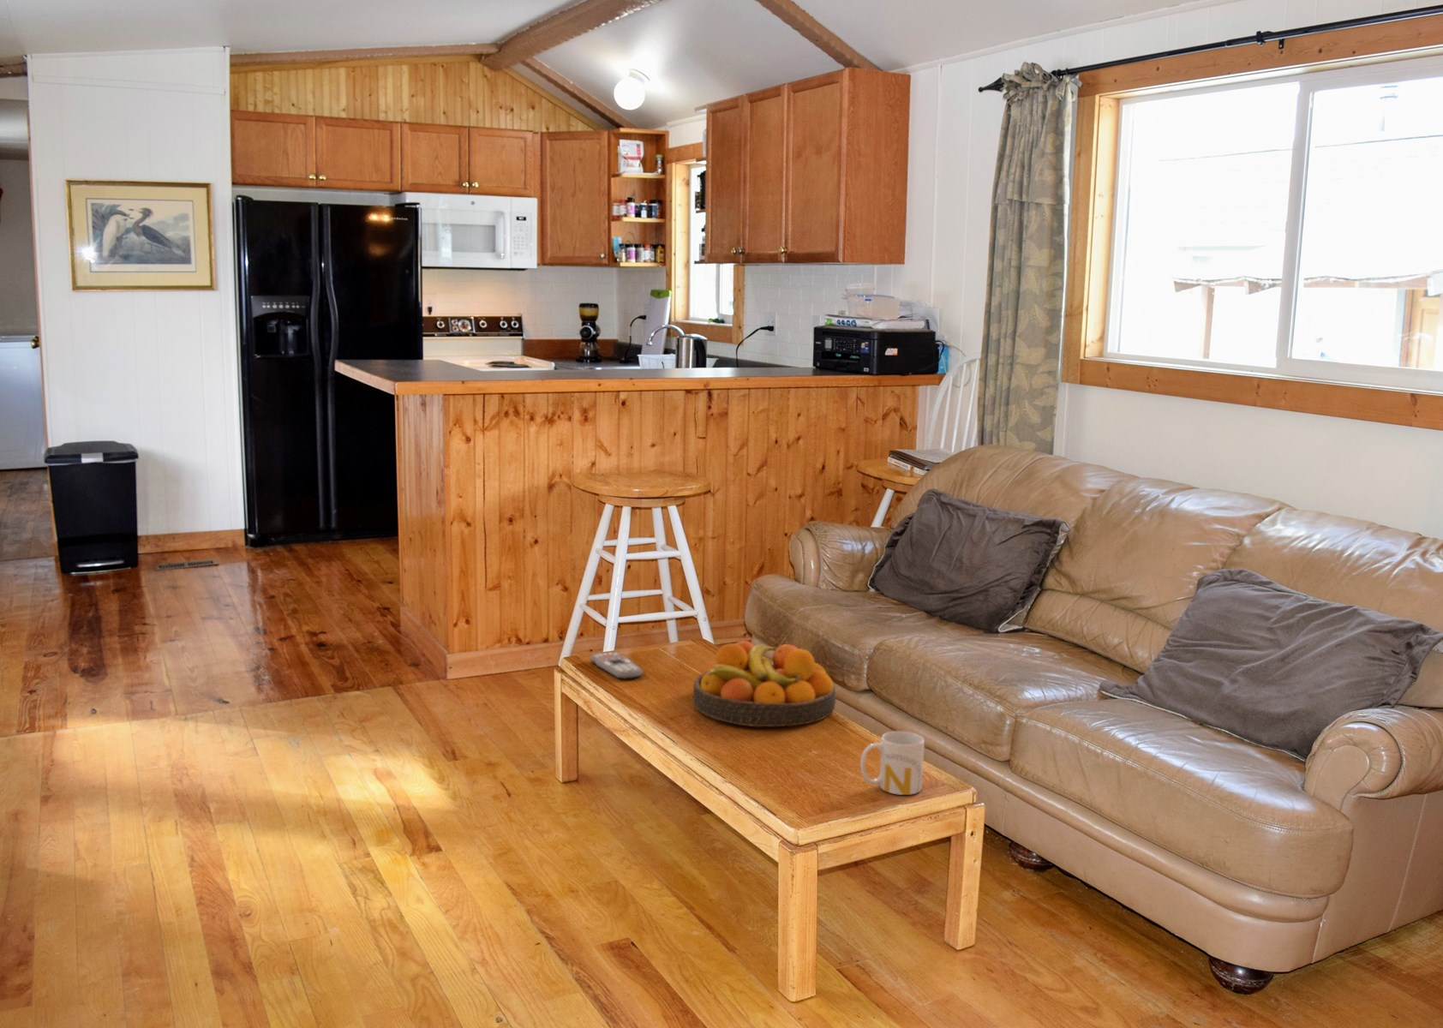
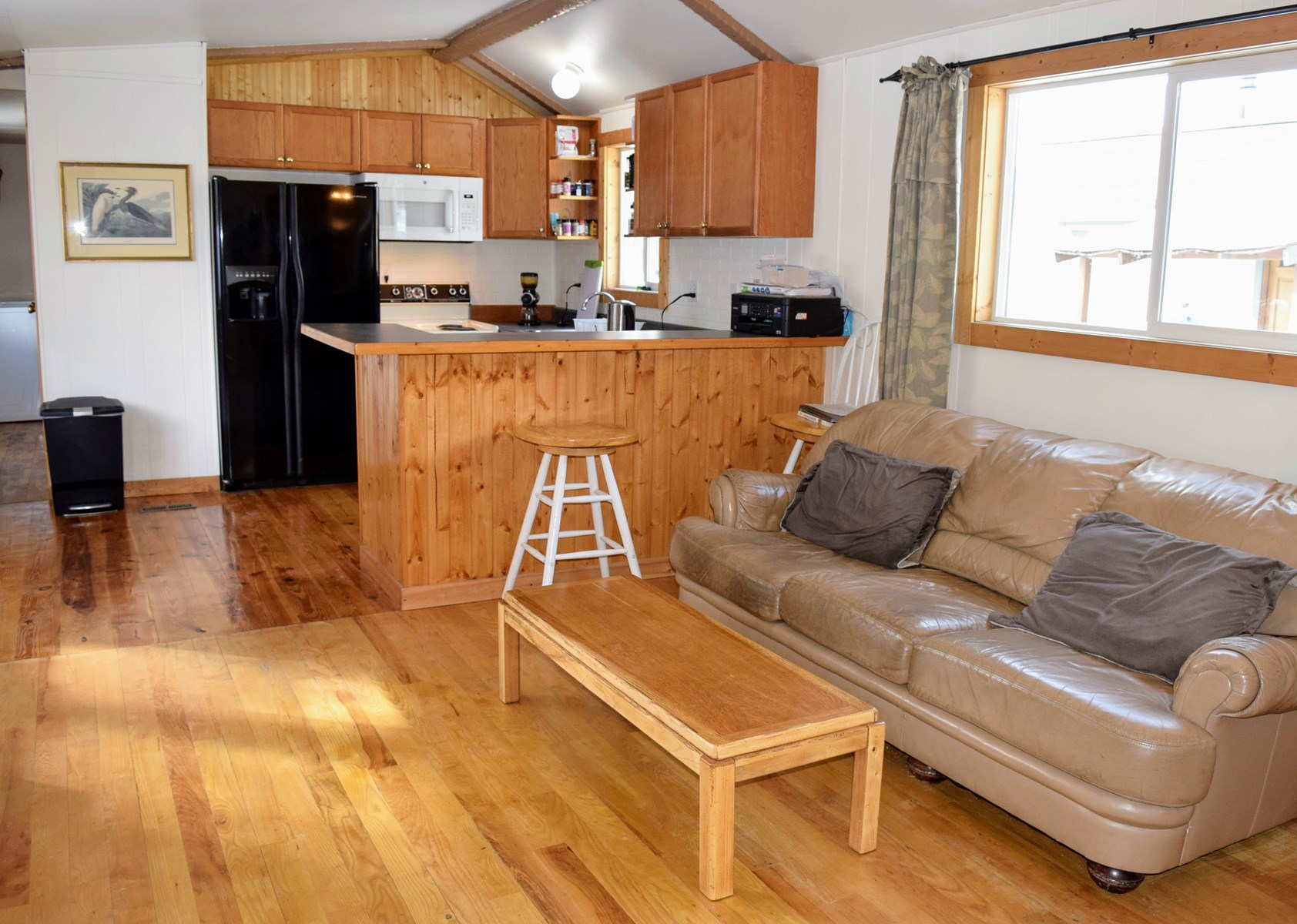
- remote control (617, 665)
- fruit bowl (764, 674)
- mug (895, 763)
